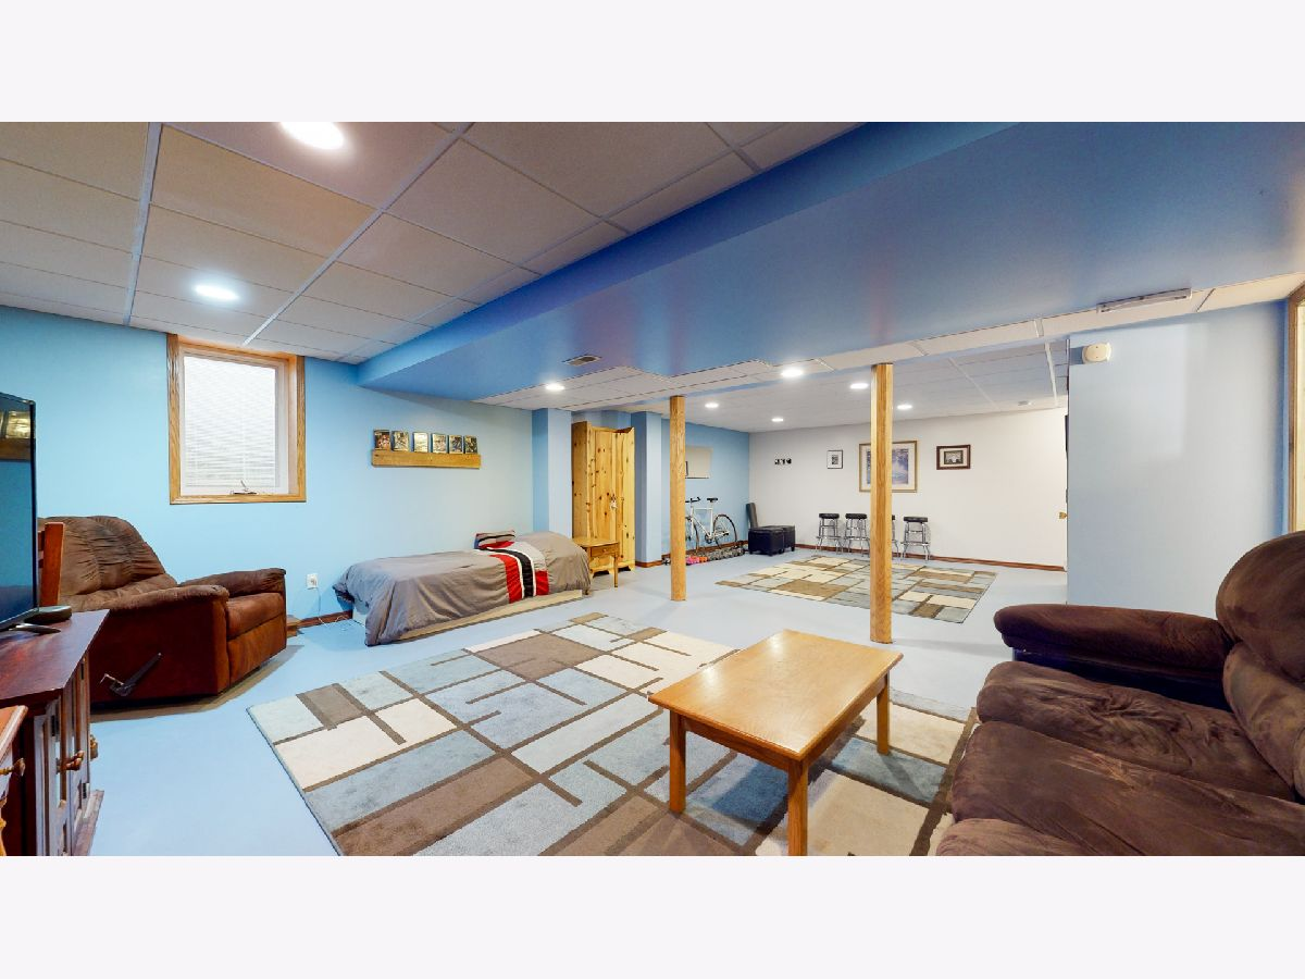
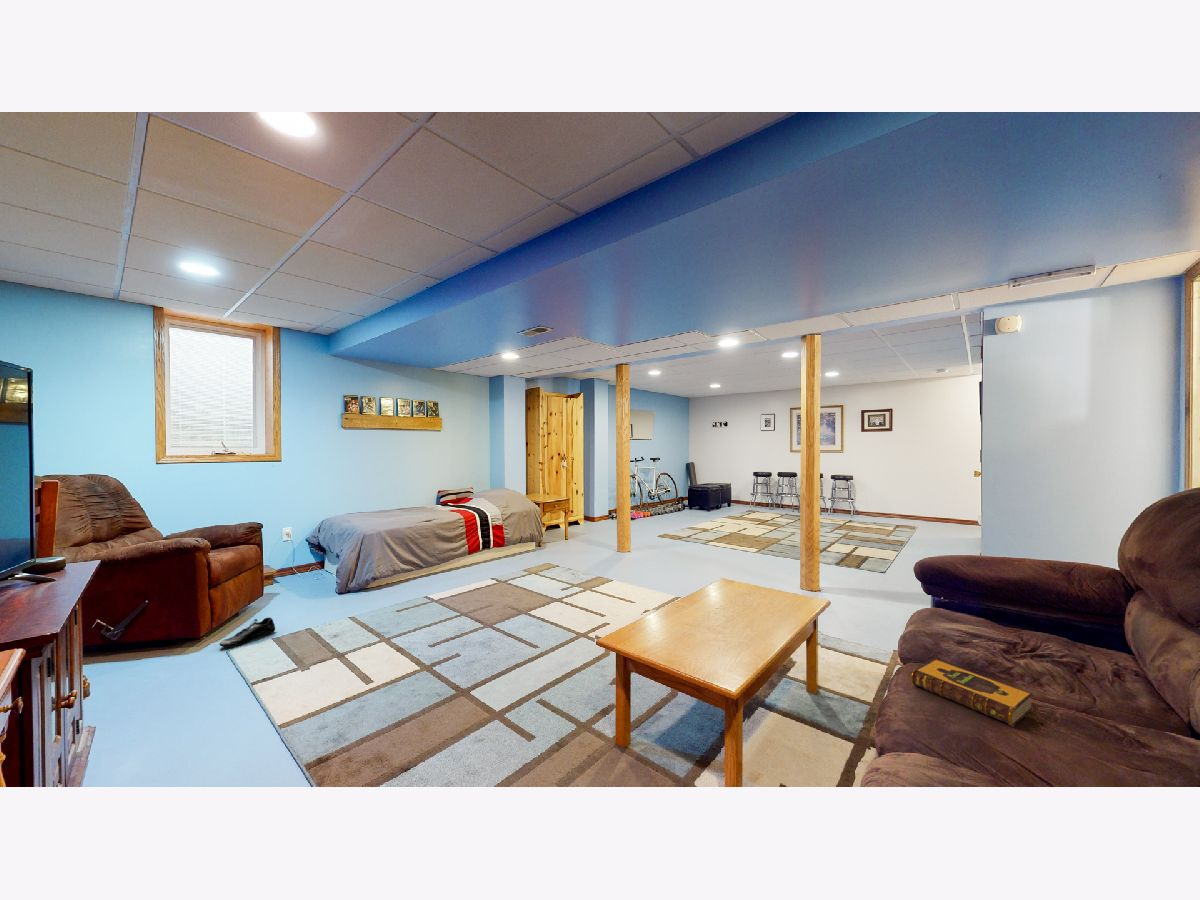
+ hardback book (968, 689)
+ shoe (248, 629)
